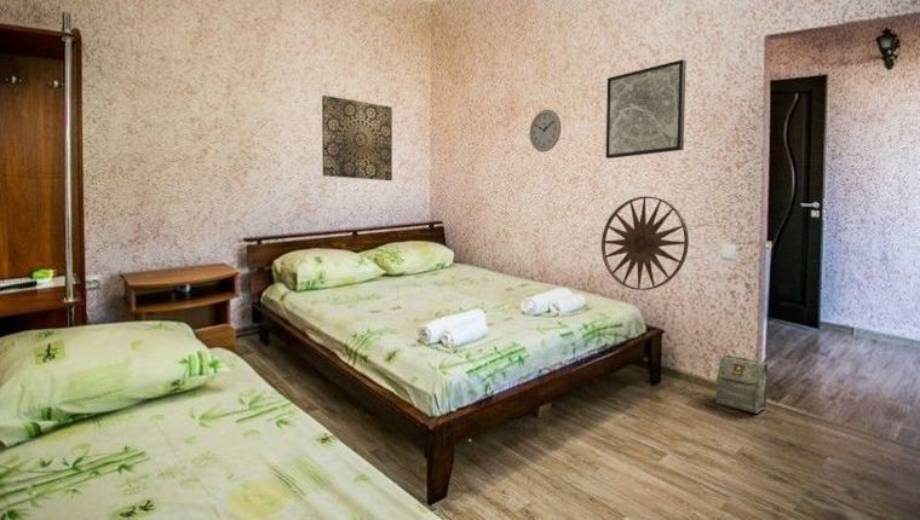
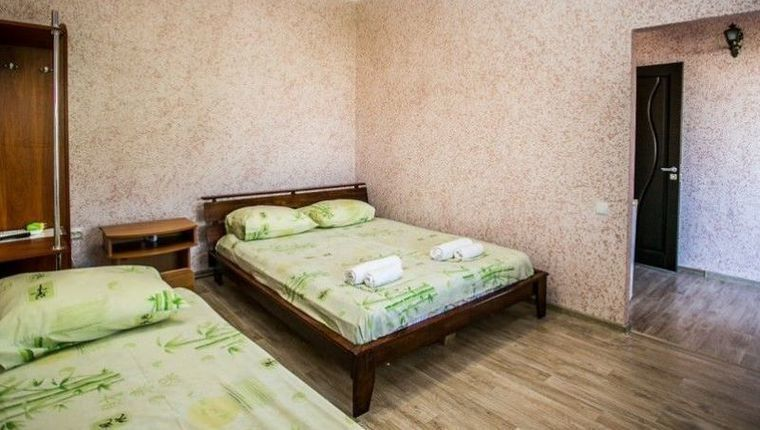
- bag (741, 381)
- wall art (643, 111)
- wall art (642, 243)
- wall art (358, 139)
- wall clock (544, 131)
